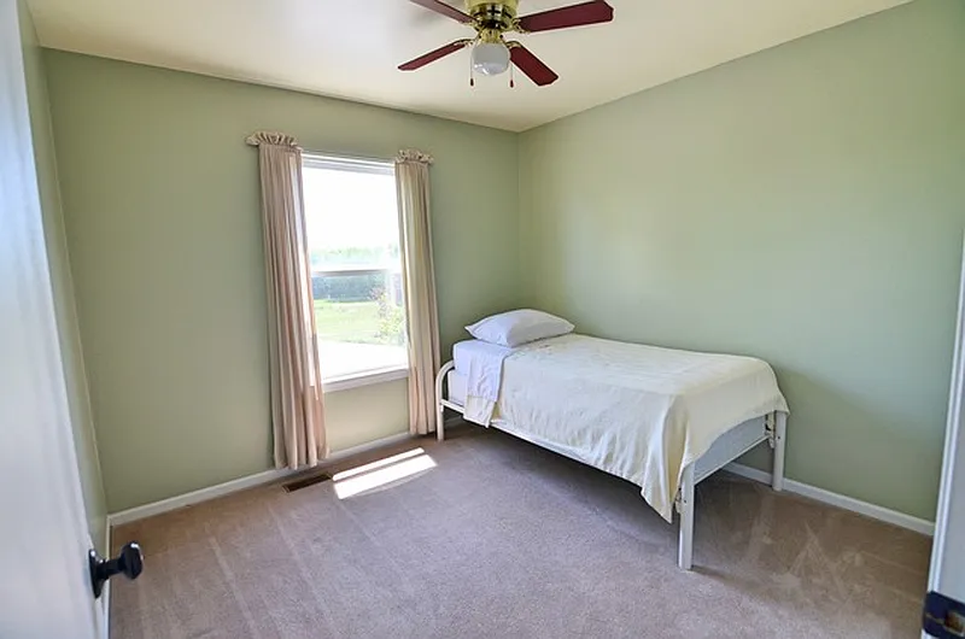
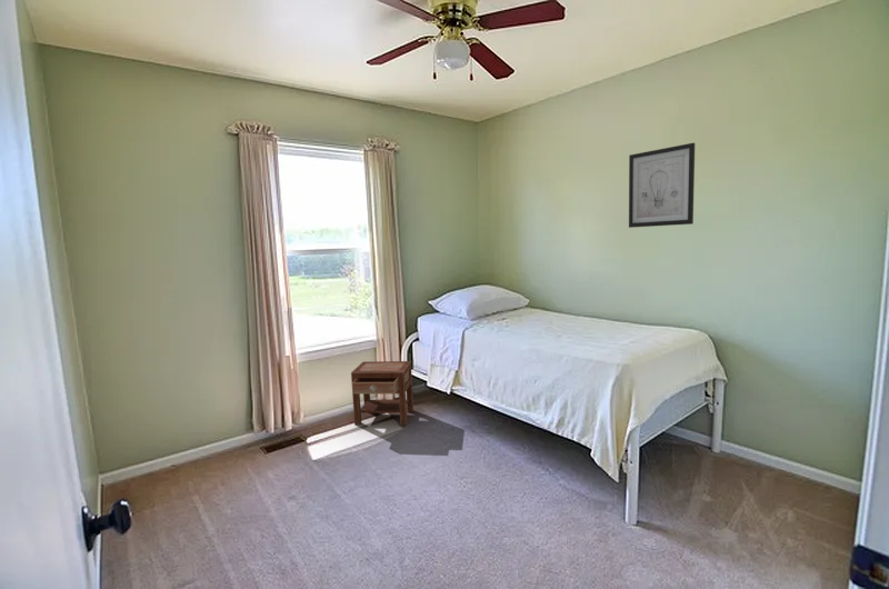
+ wall art (659, 188)
+ nightstand (382, 392)
